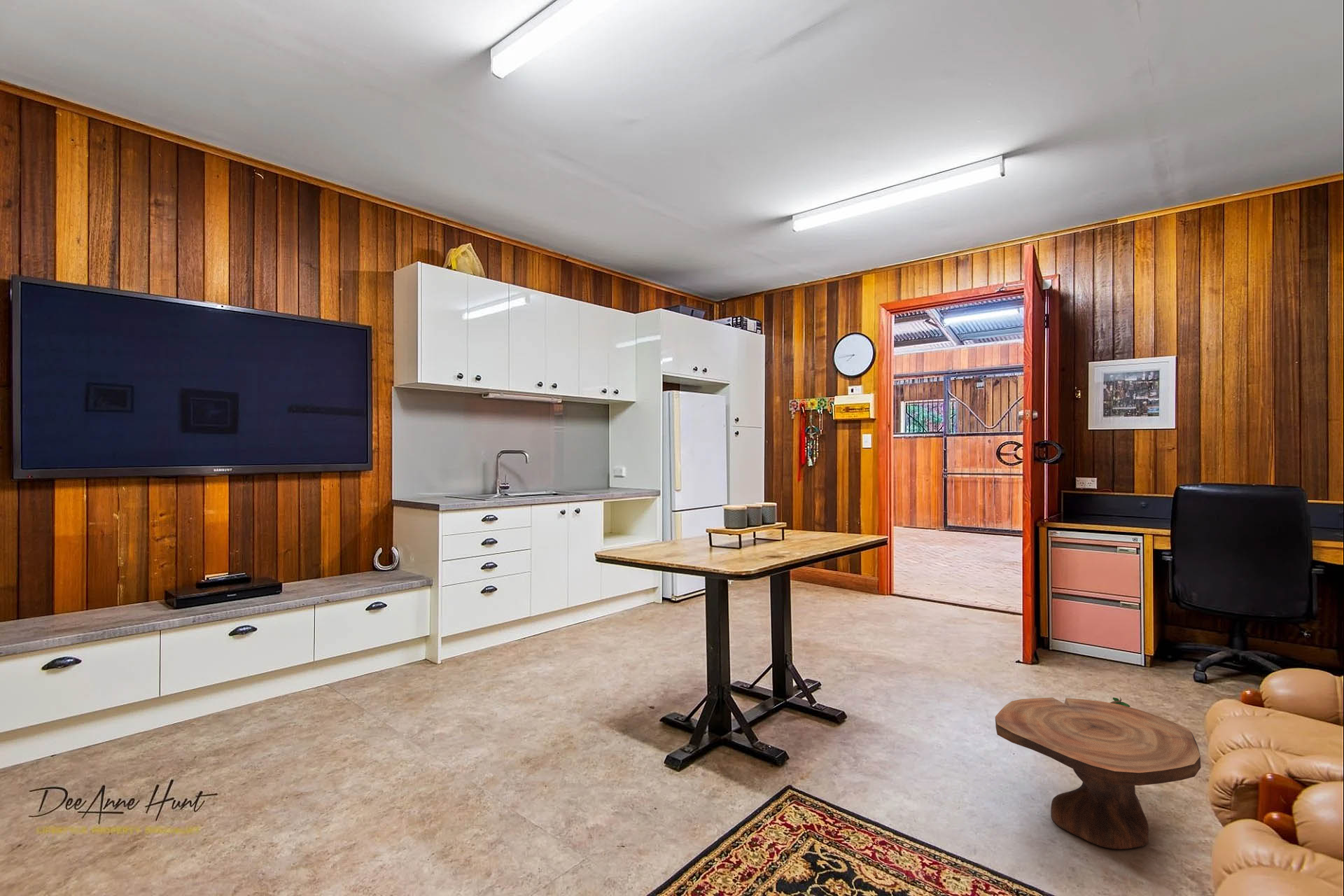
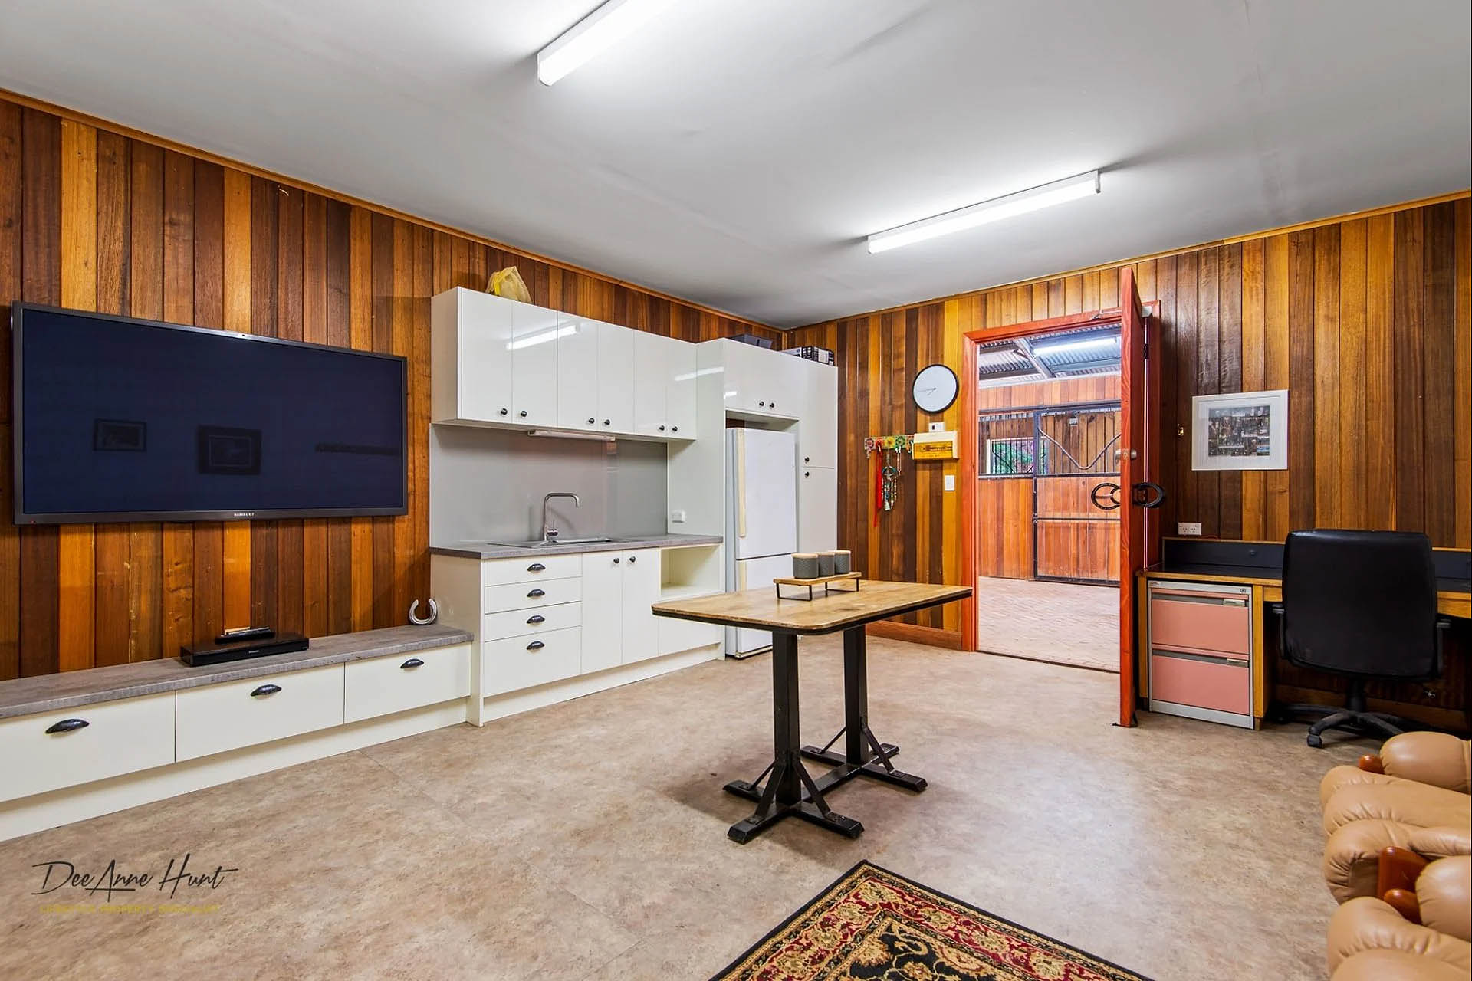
- side table (1097, 769)
